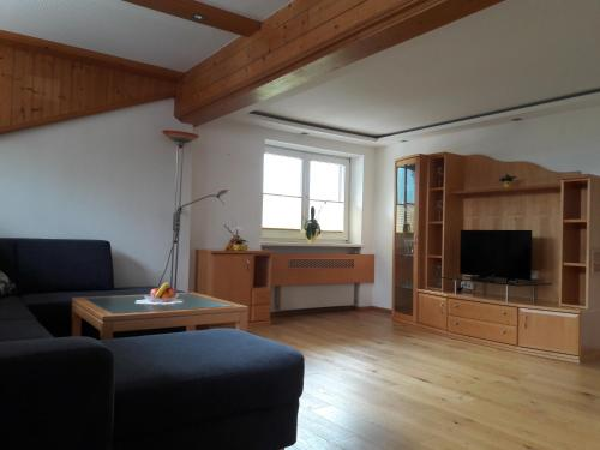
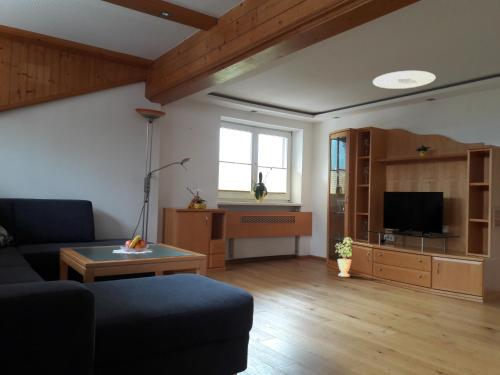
+ ceiling light (403, 77)
+ potted plant (344, 255)
